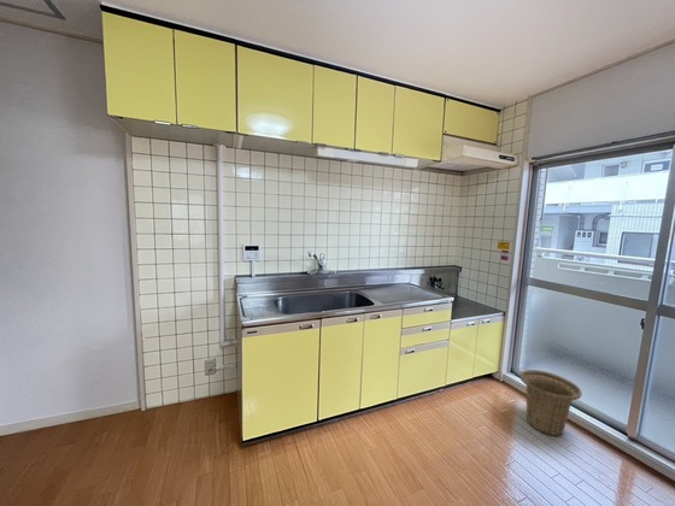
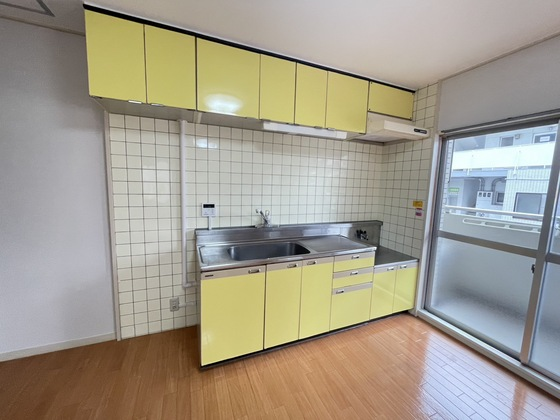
- basket (546, 404)
